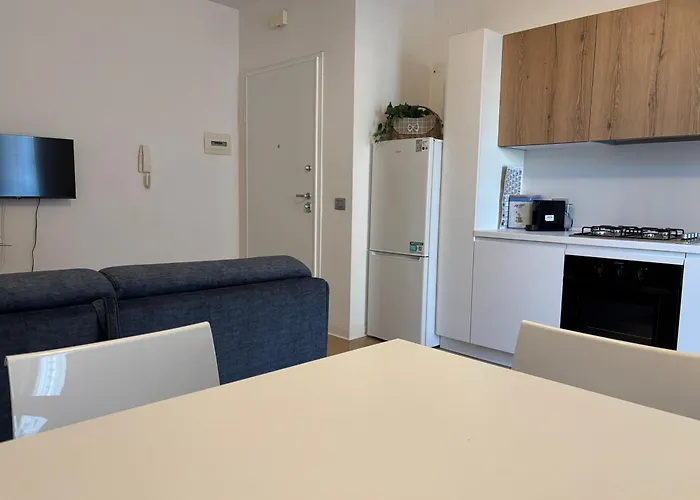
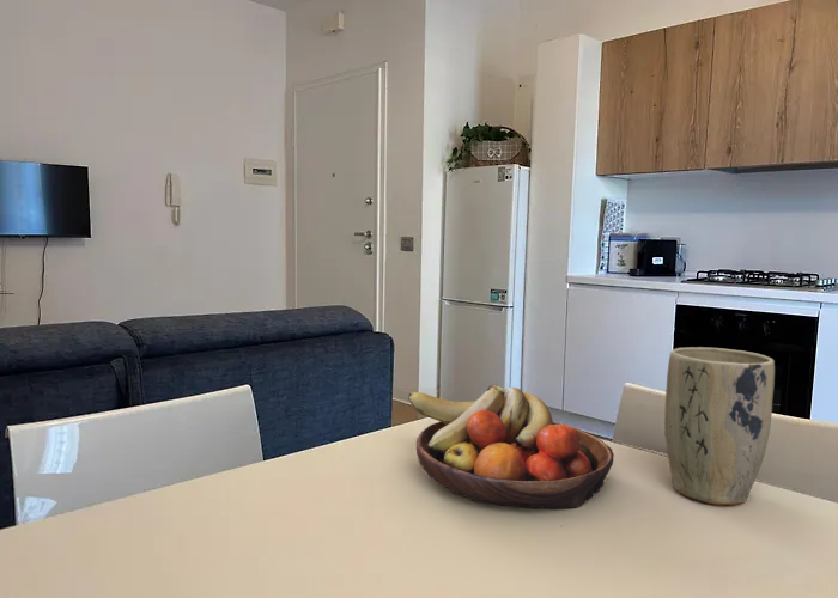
+ fruit bowl (510, 435)
+ plant pot (715, 423)
